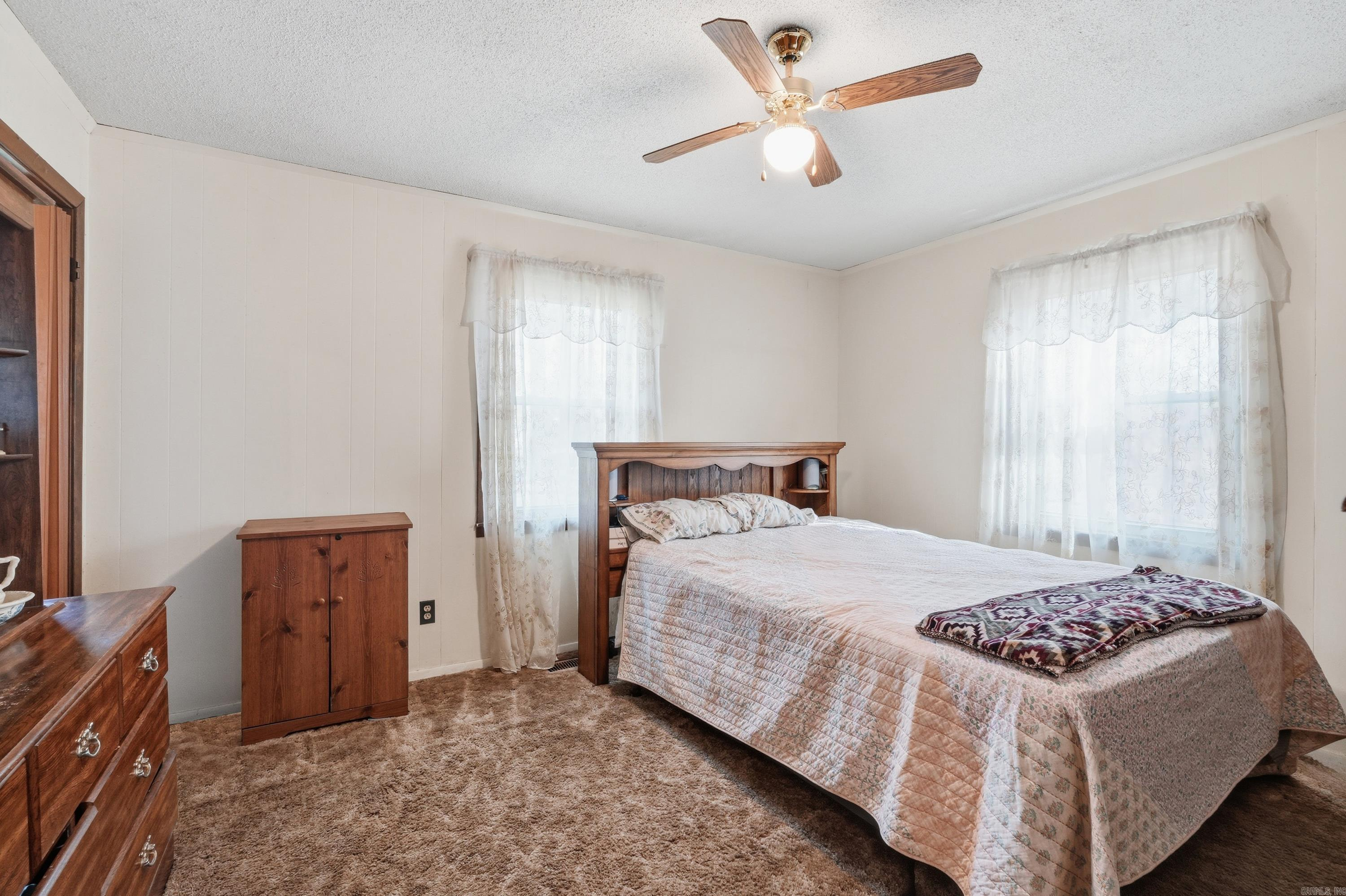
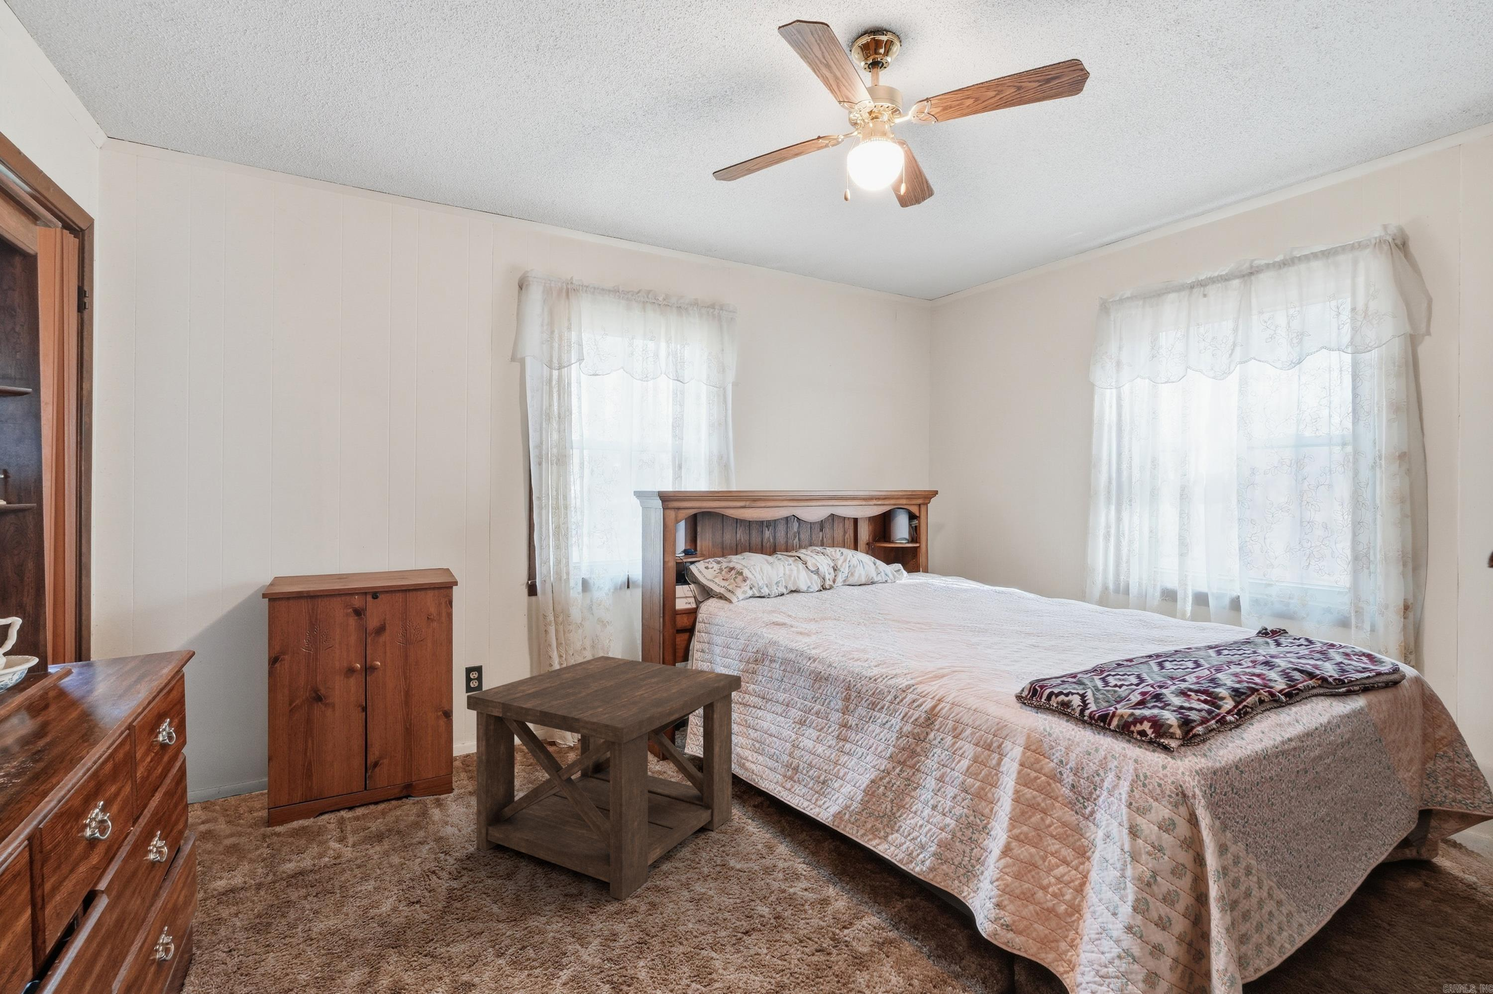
+ side table (611, 758)
